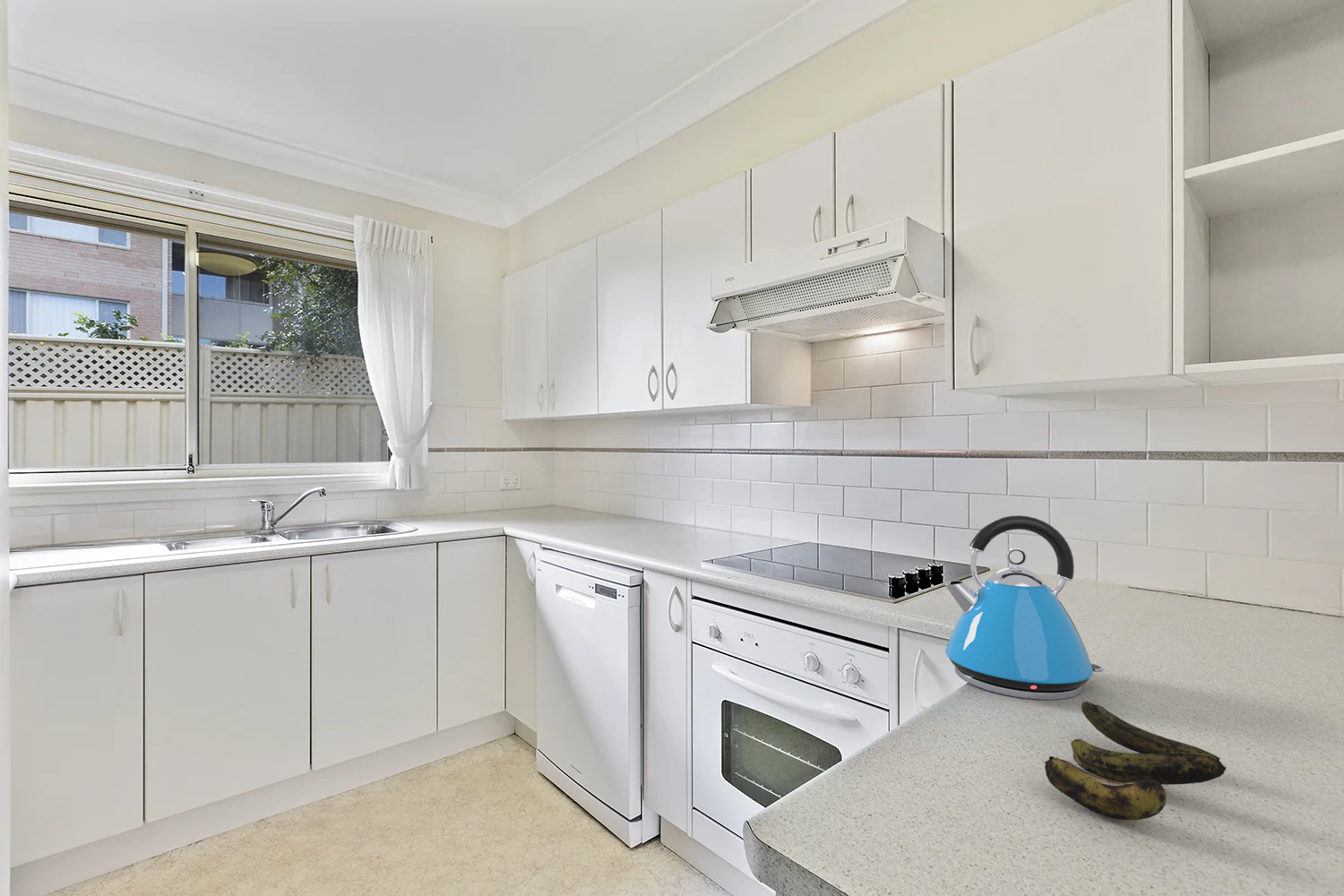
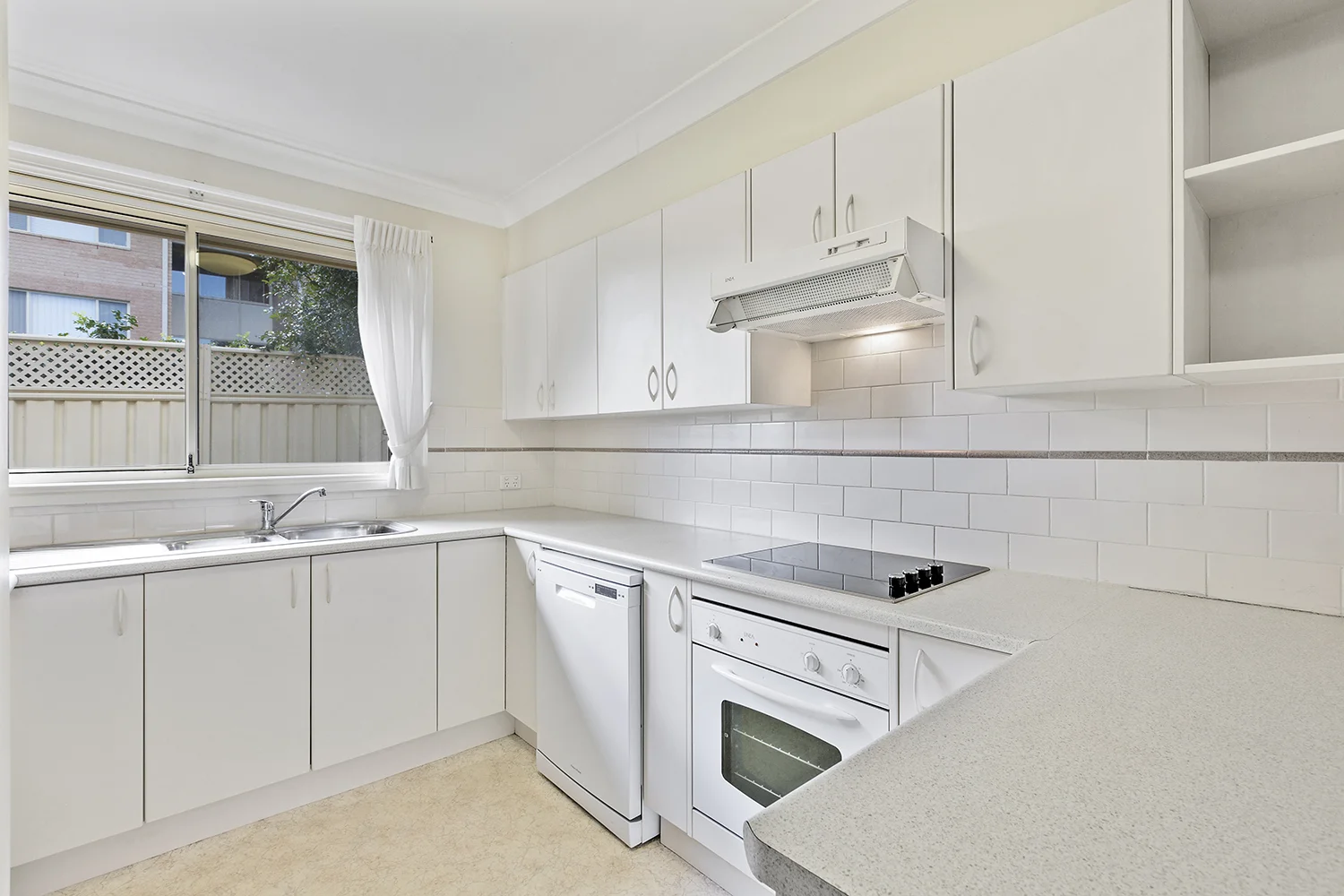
- kettle (1021, 597)
- banana (1134, 762)
